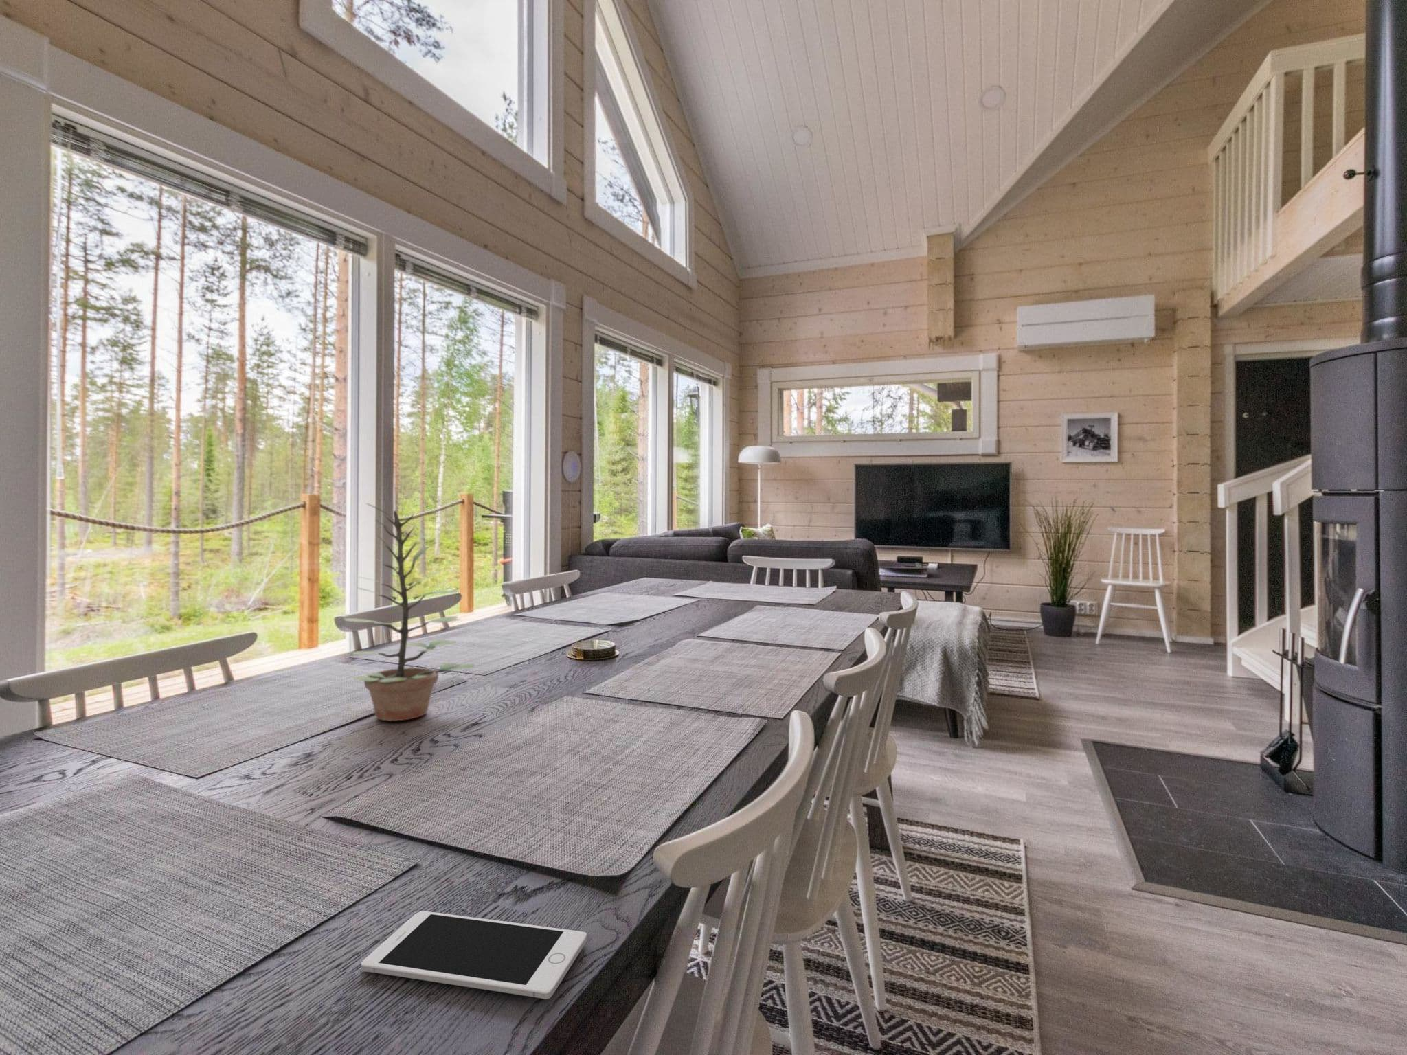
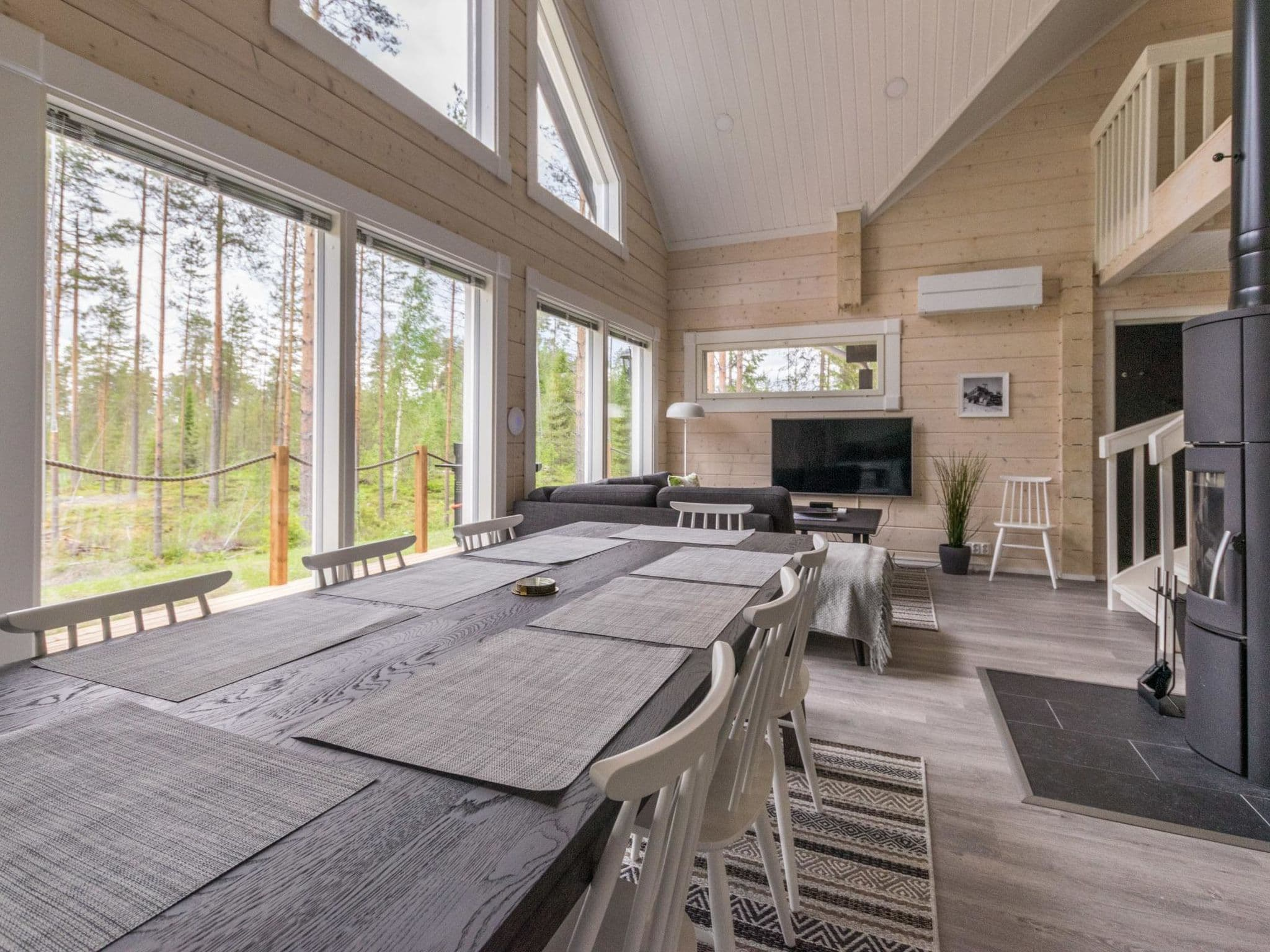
- plant (411, 607)
- cell phone (477, 951)
